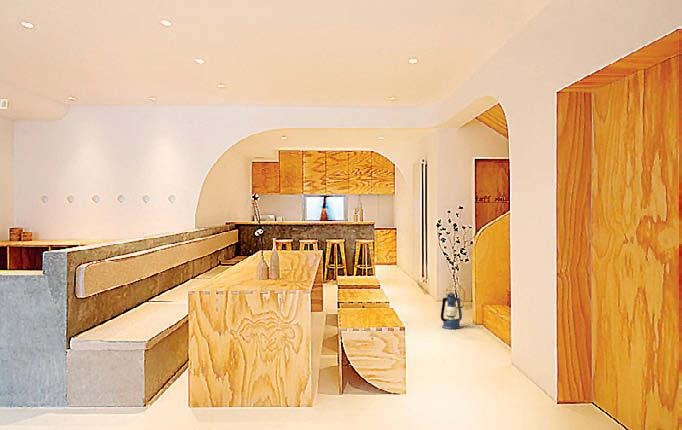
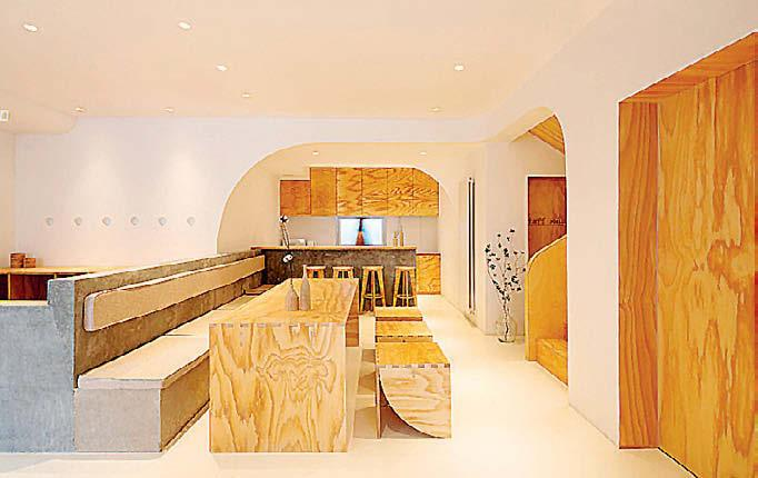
- lantern (451, 310)
